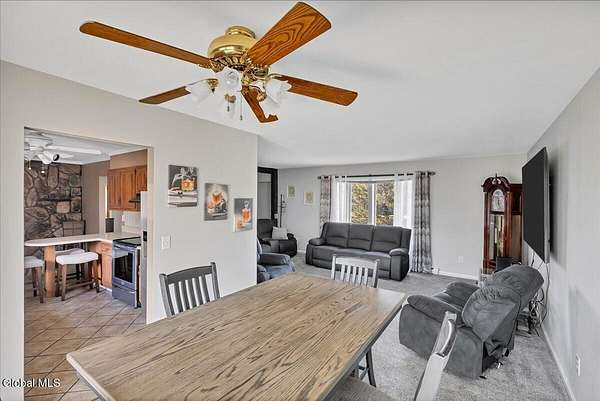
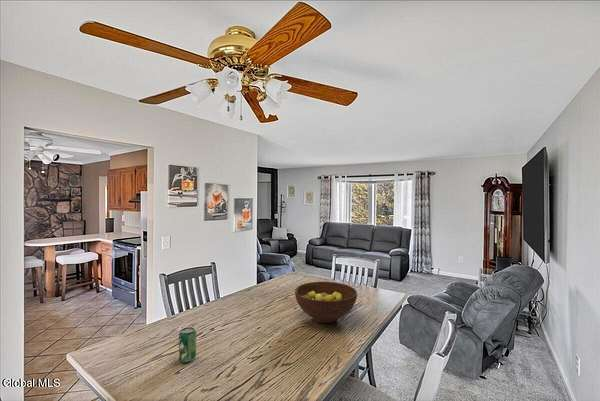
+ fruit bowl (325, 304)
+ beverage can (187, 344)
